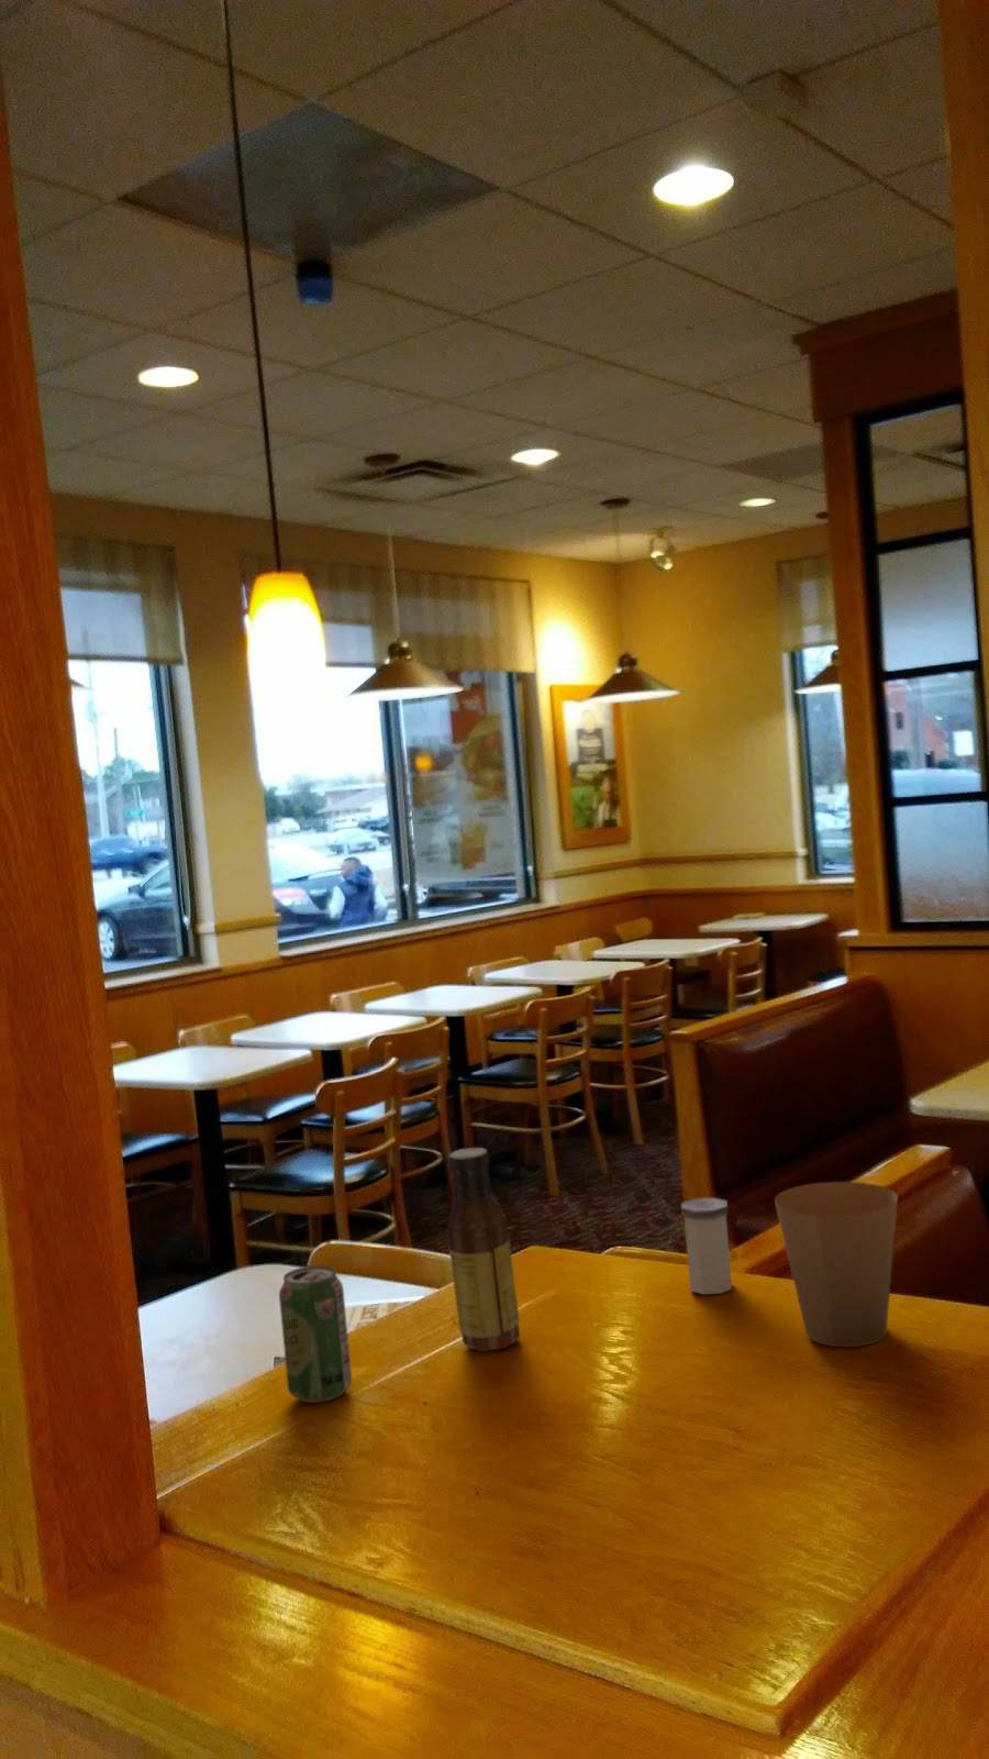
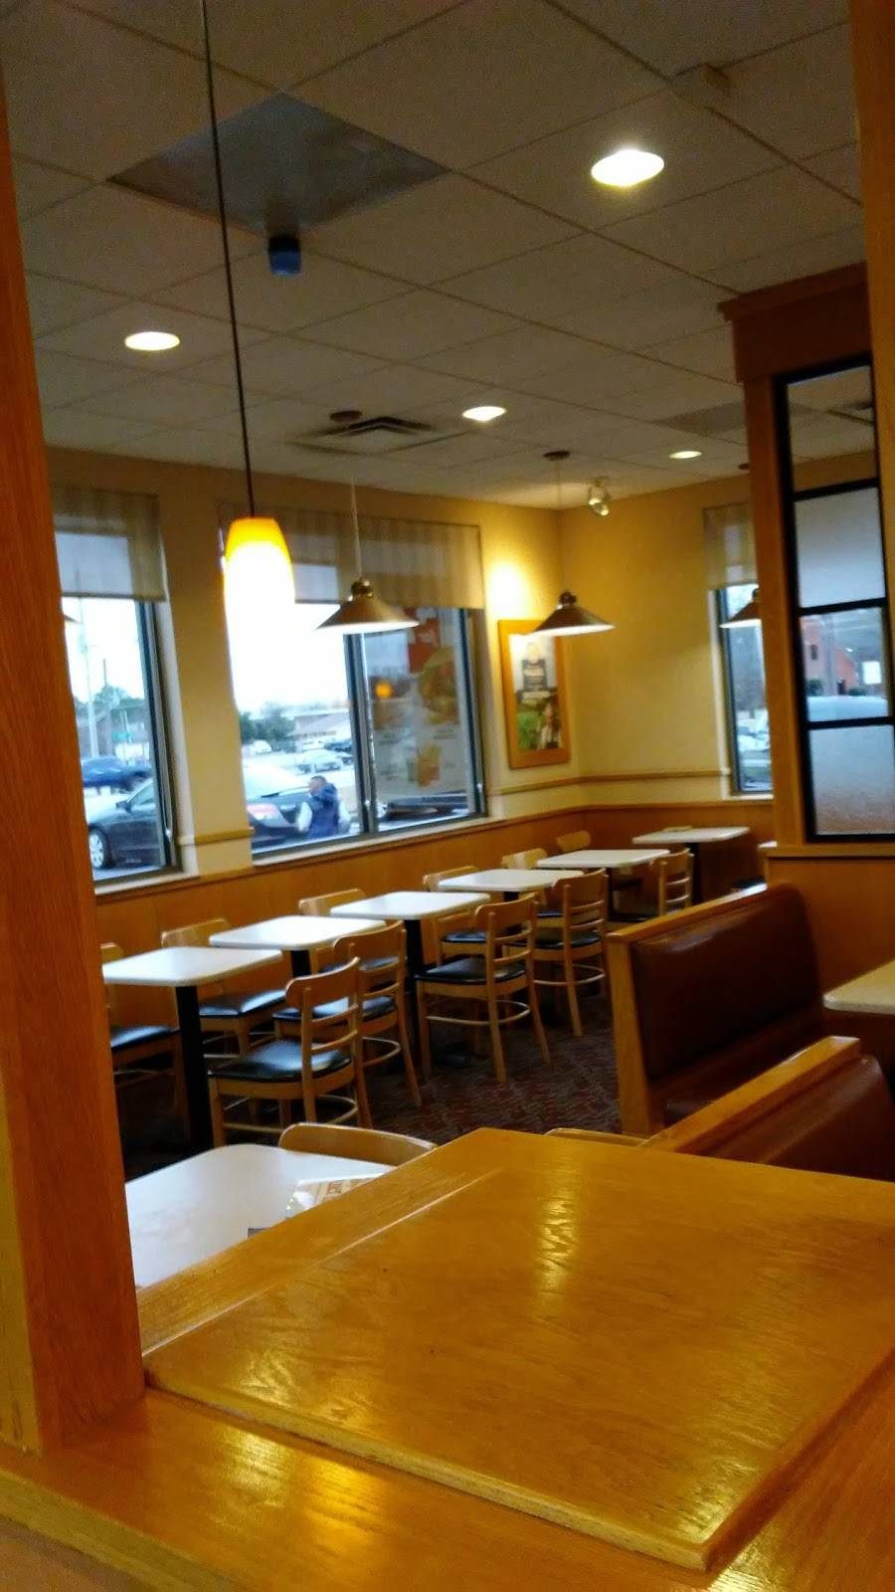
- salt shaker (708, 1246)
- paper cup (840, 1264)
- beverage can (314, 1331)
- sauce bottle (481, 1247)
